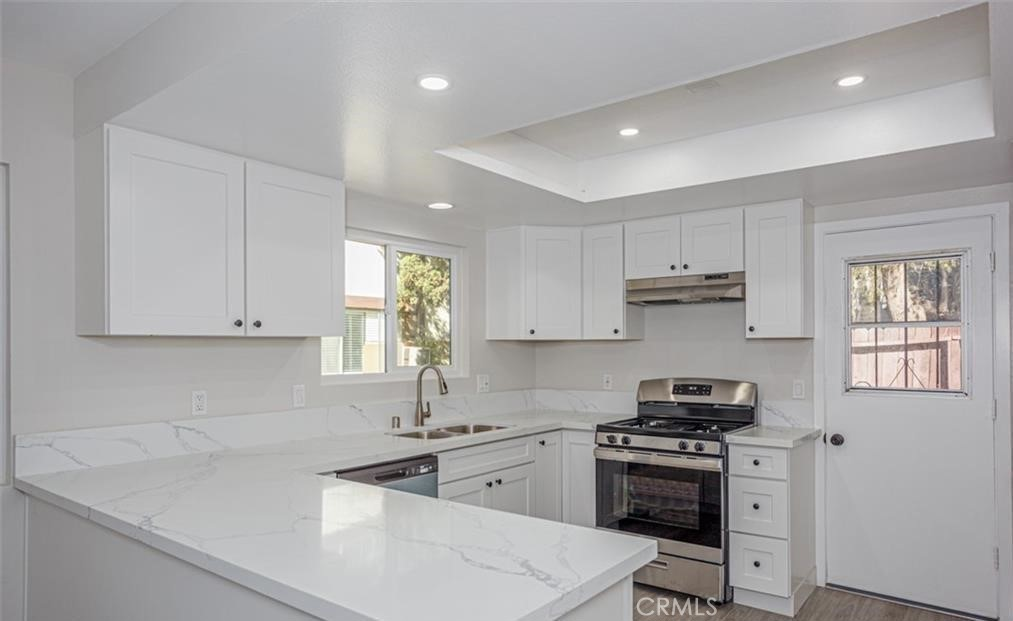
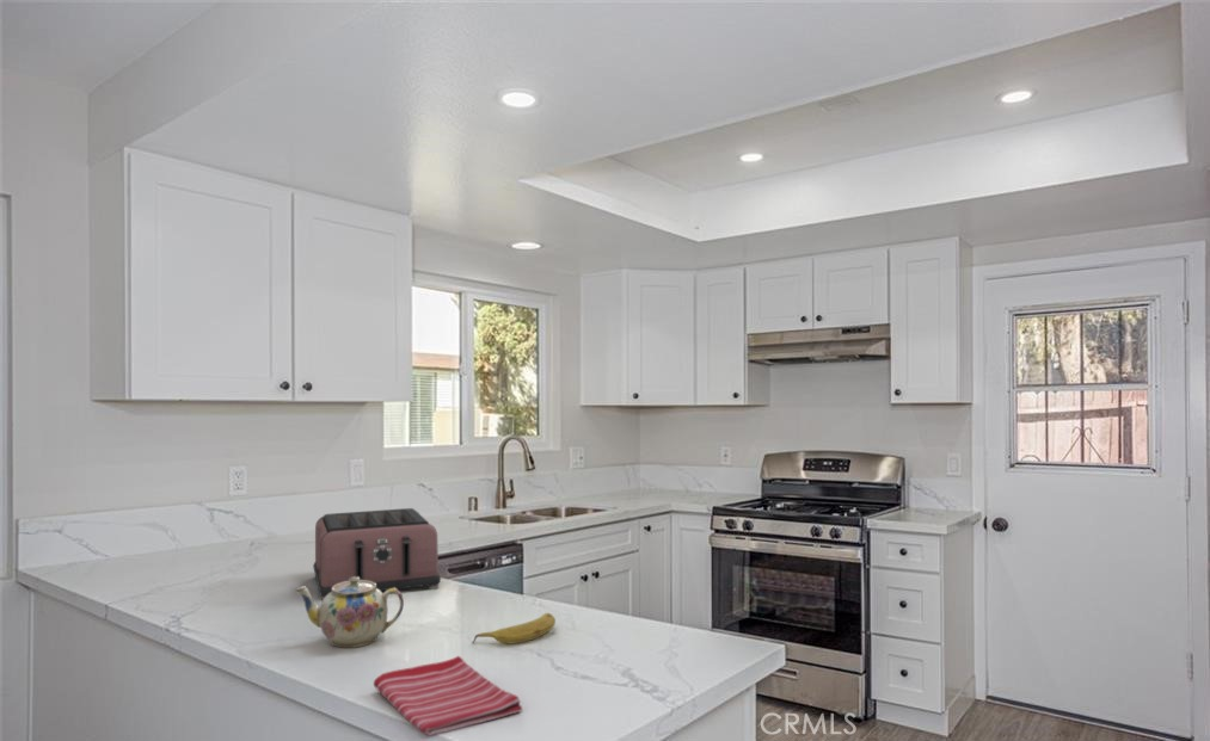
+ teapot (350, 609)
+ toaster (375, 550)
+ dish towel (444, 692)
+ fruit (521, 628)
